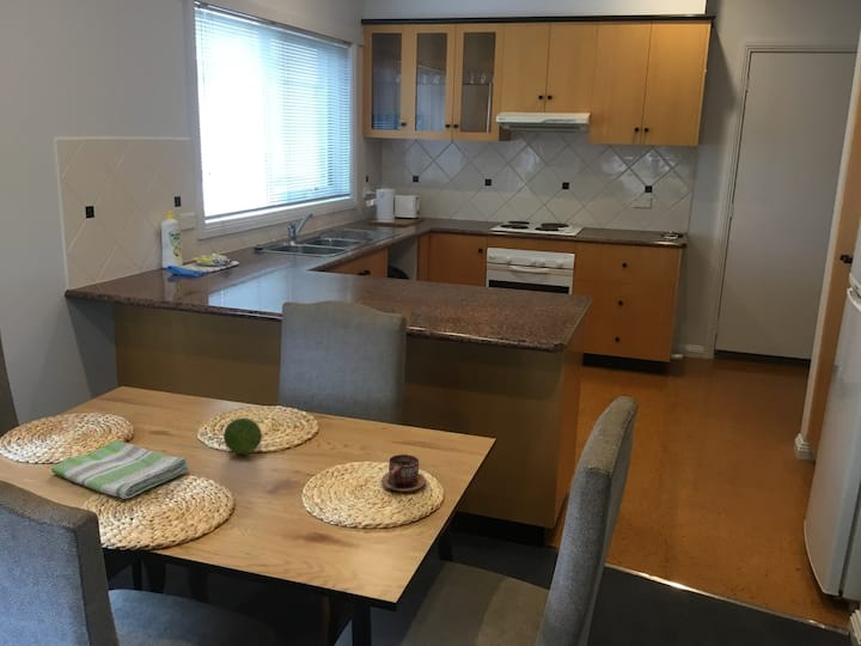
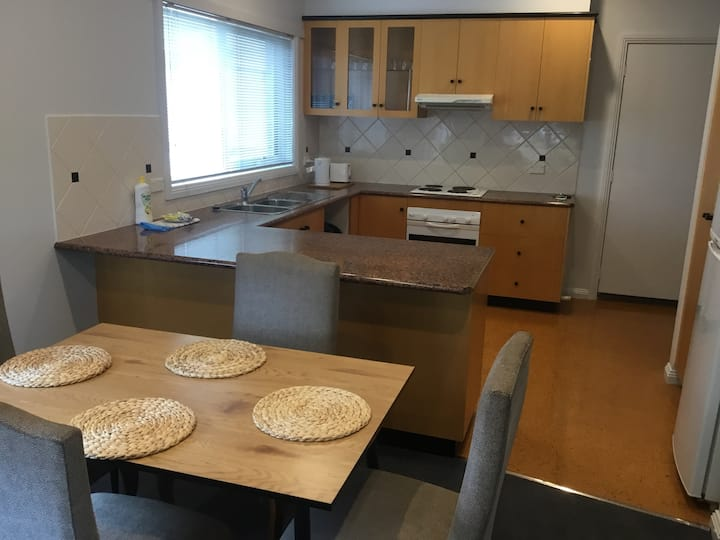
- dish towel (120, 465)
- fruit (243, 435)
- cup (402, 471)
